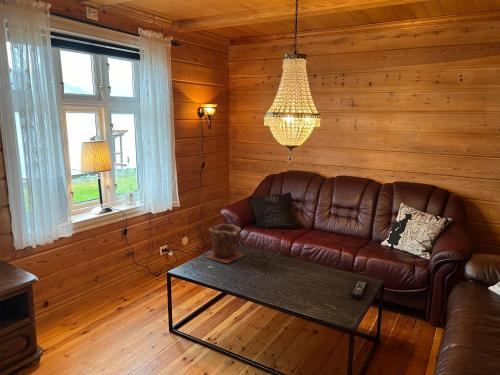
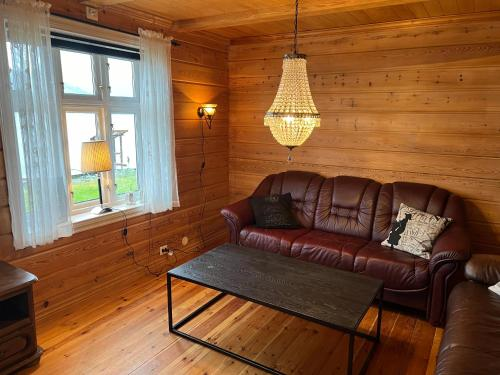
- plant pot (225, 241)
- remote control (359, 288)
